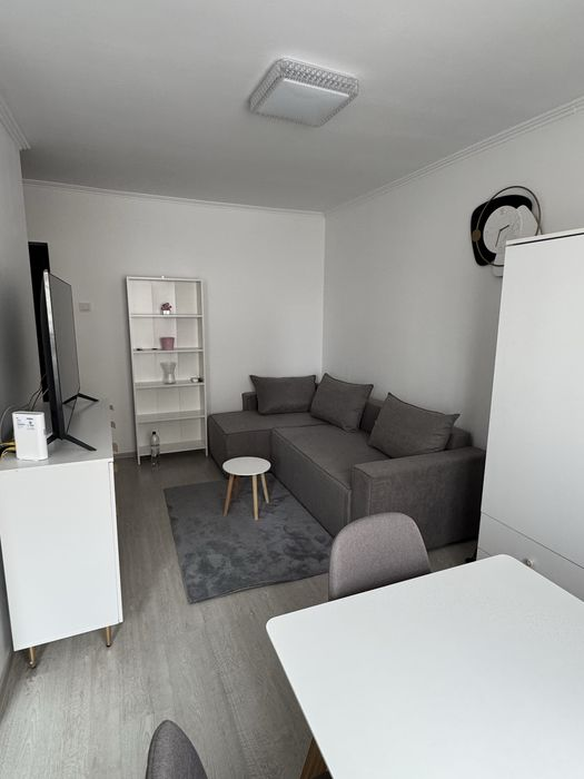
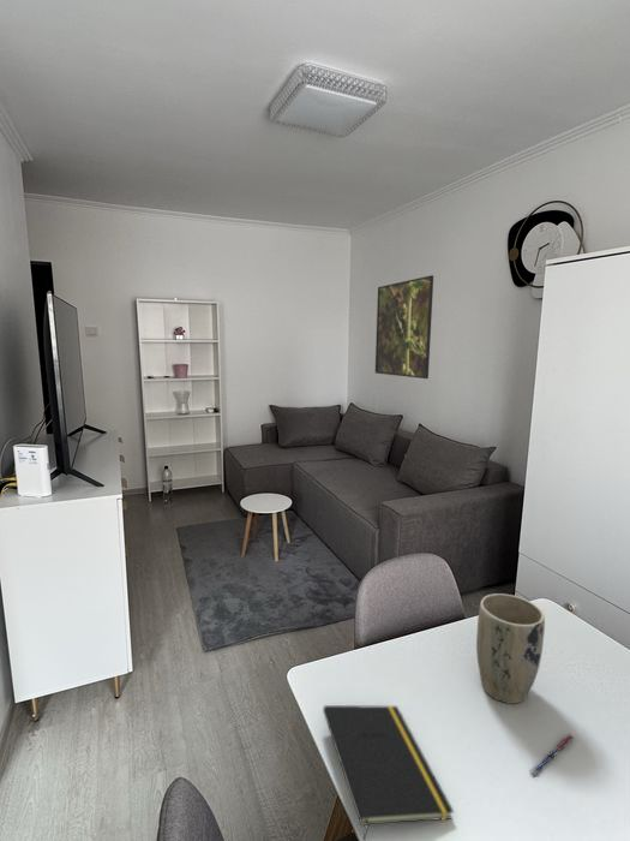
+ notepad (380, 756)
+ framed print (401, 329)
+ pen (552, 753)
+ plant pot (508, 649)
